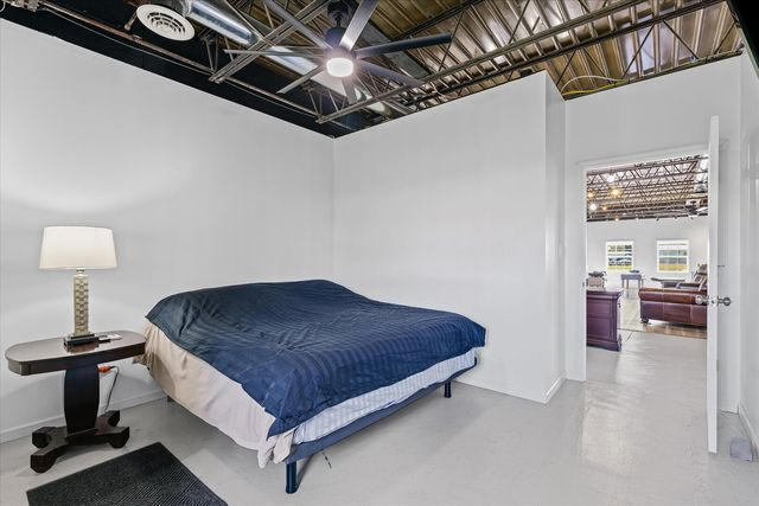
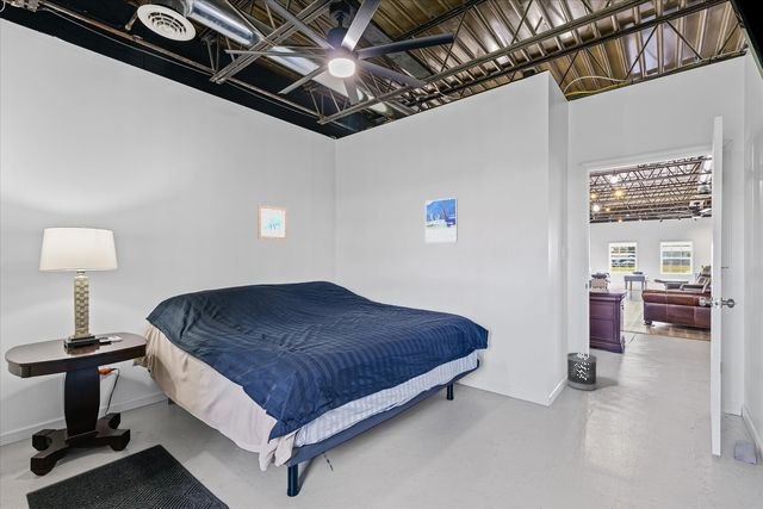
+ wastebasket (582, 370)
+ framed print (440, 221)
+ wall art (273, 223)
